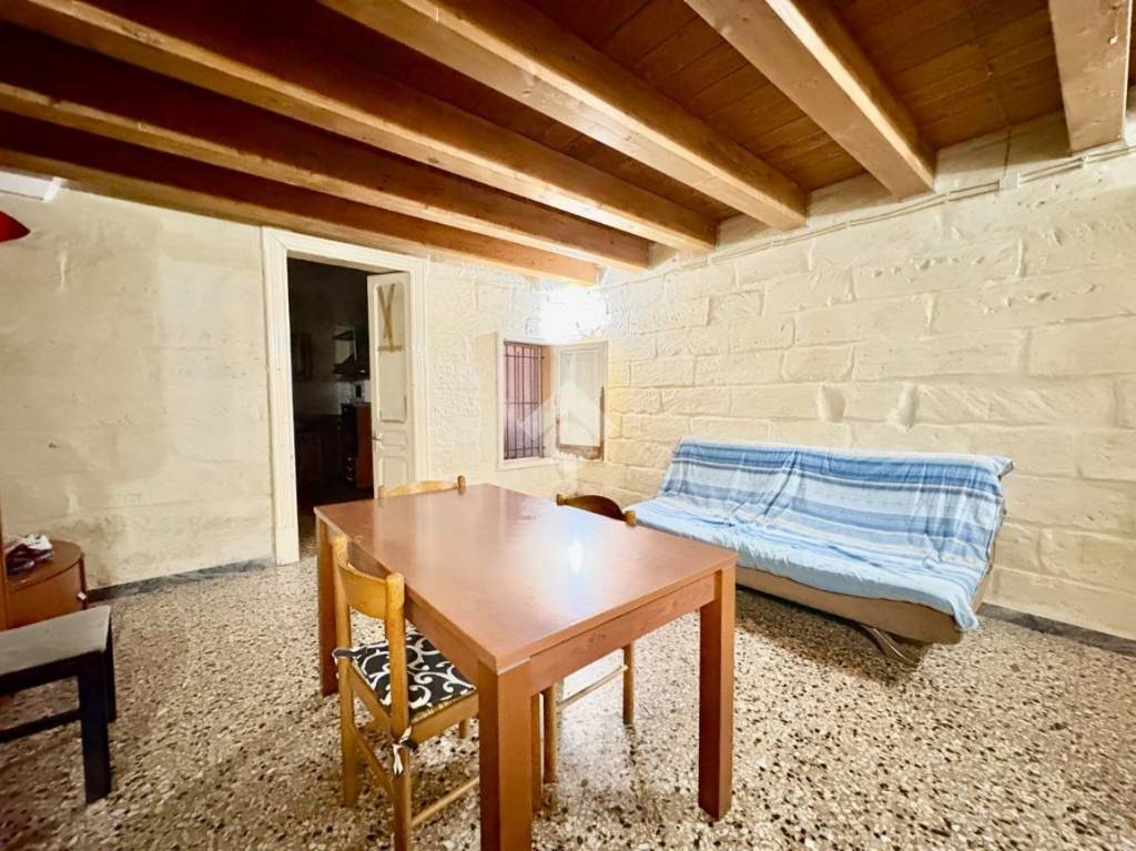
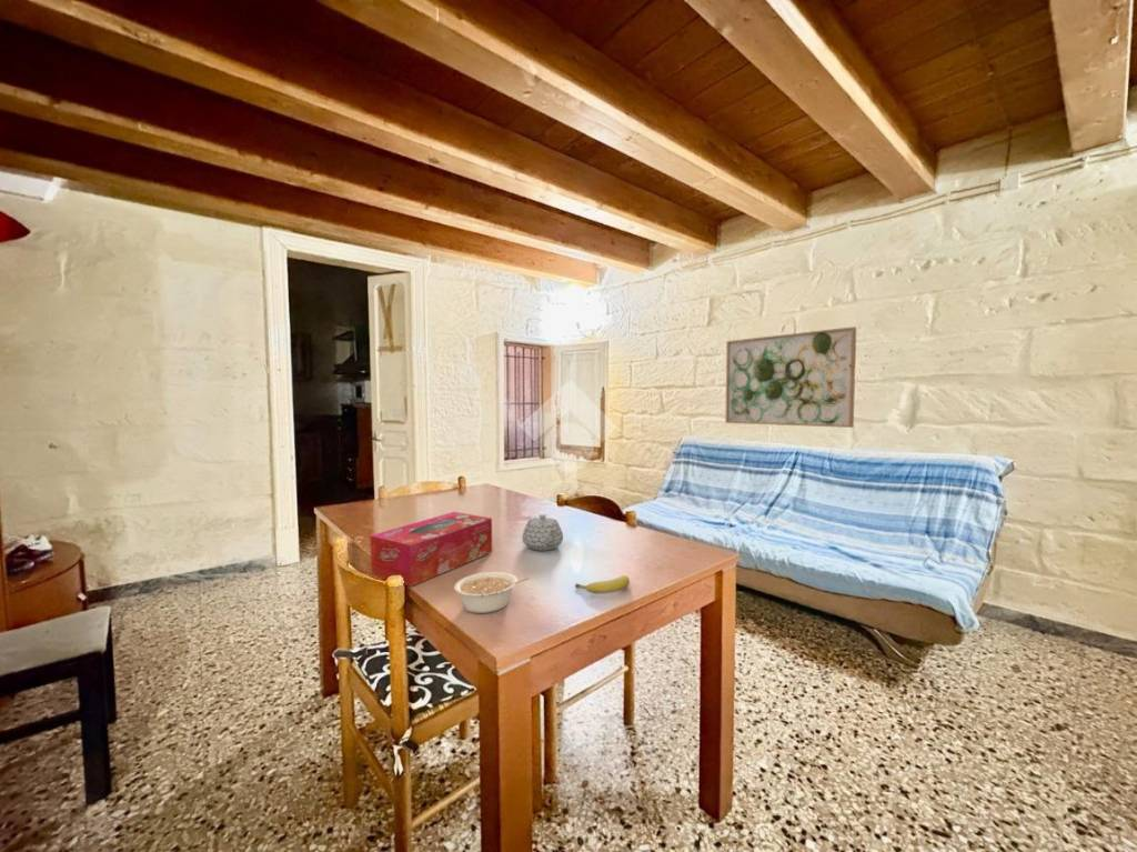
+ teapot (543, 531)
+ fruit (605, 583)
+ wall art (783, 380)
+ legume (489, 590)
+ tissue box (435, 544)
